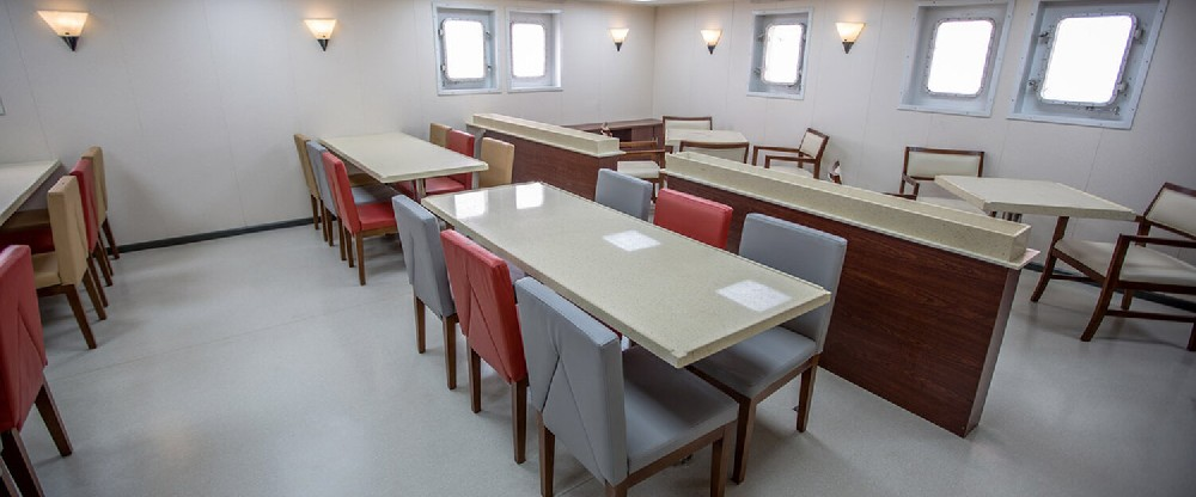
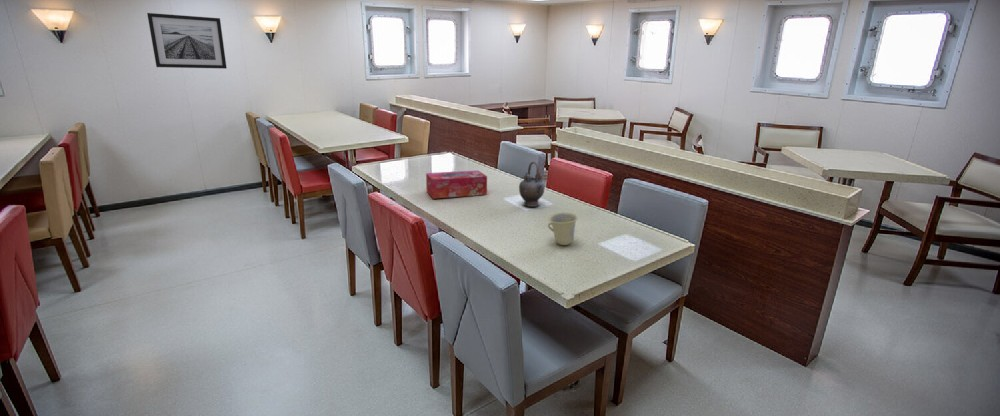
+ wall art (188, 42)
+ teapot (533, 184)
+ tissue box (456, 183)
+ cup (562, 229)
